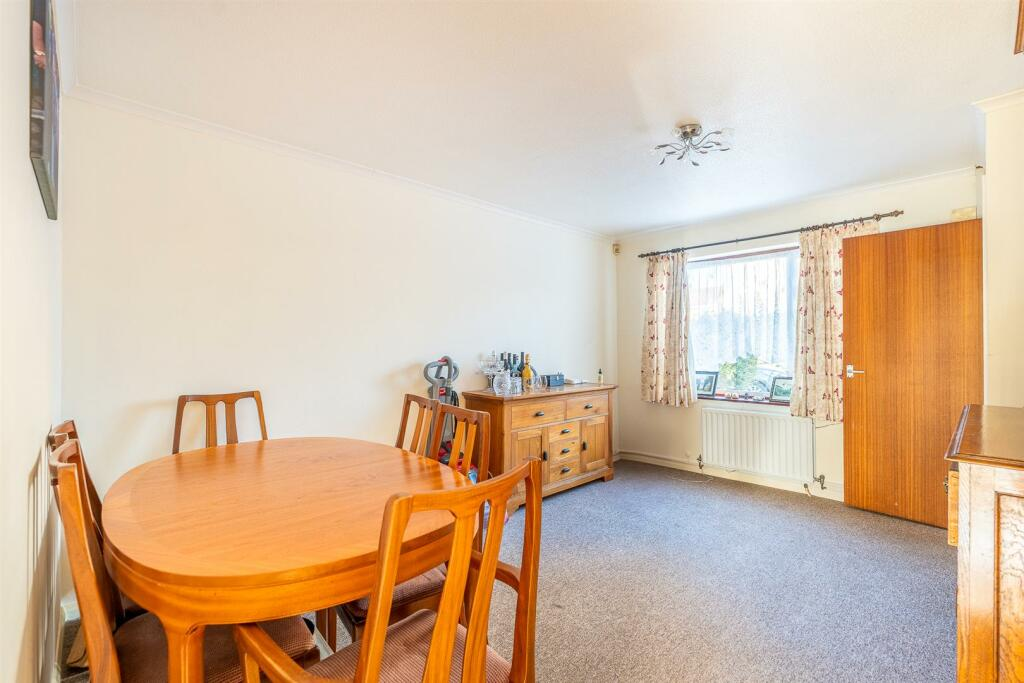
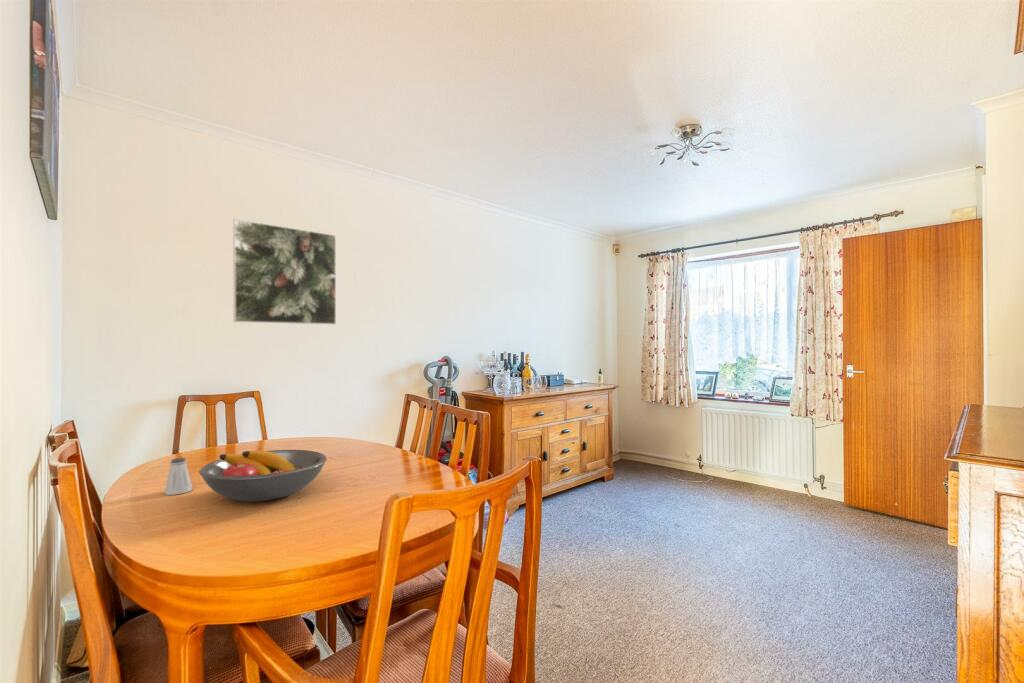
+ saltshaker (178, 475)
+ fruit bowl (266, 473)
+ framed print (288, 275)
